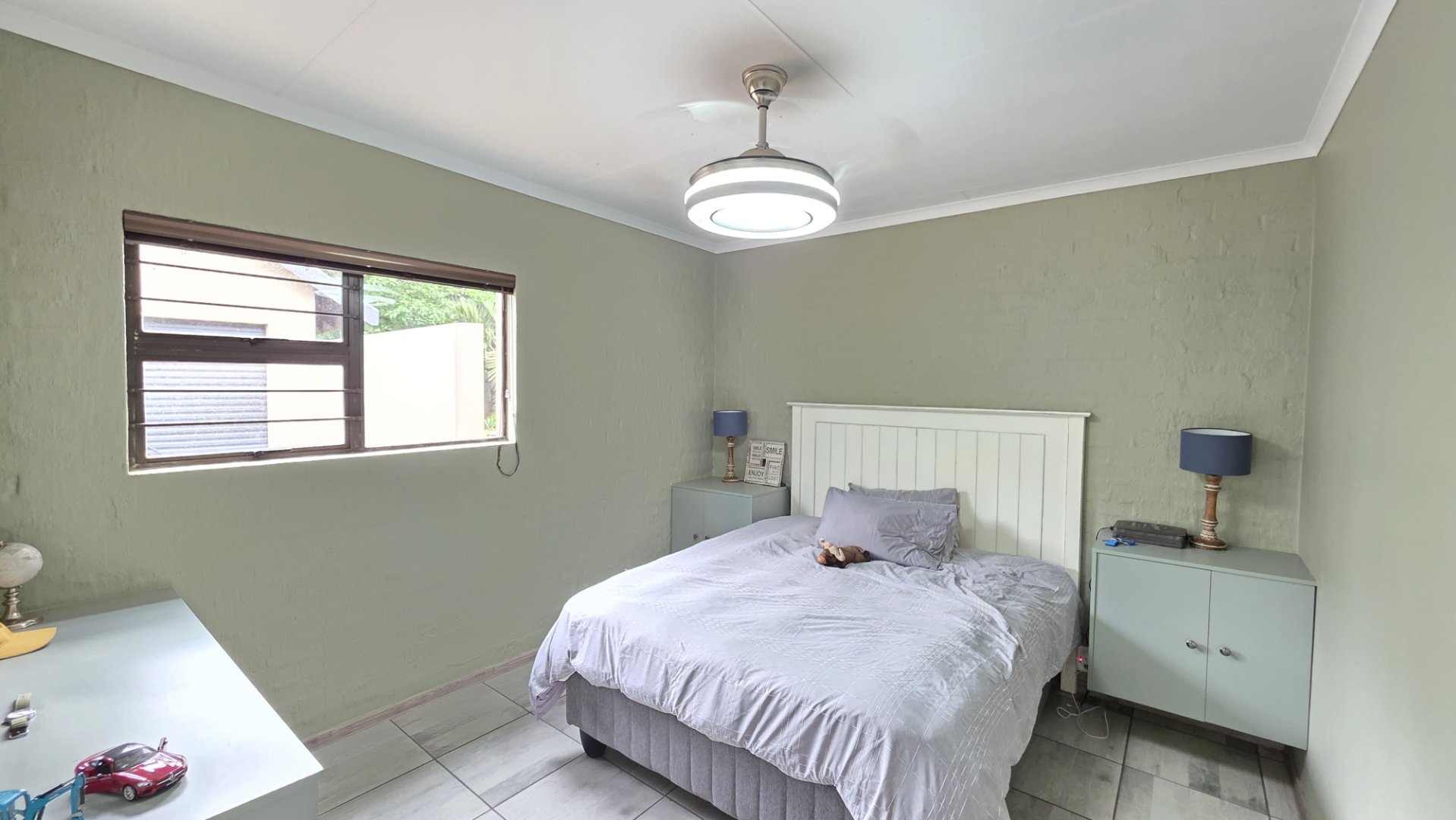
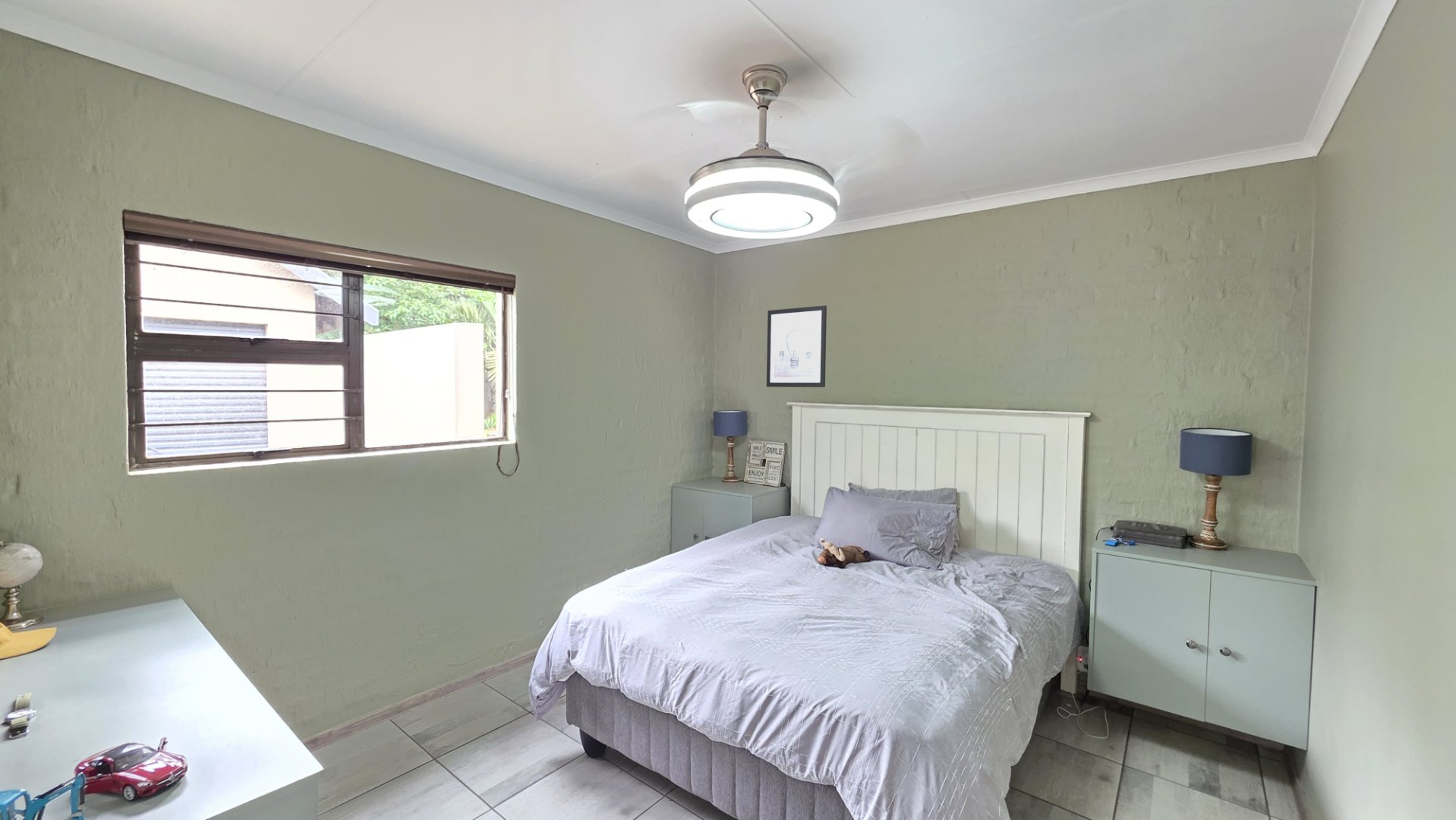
+ wall art (796, 347)
